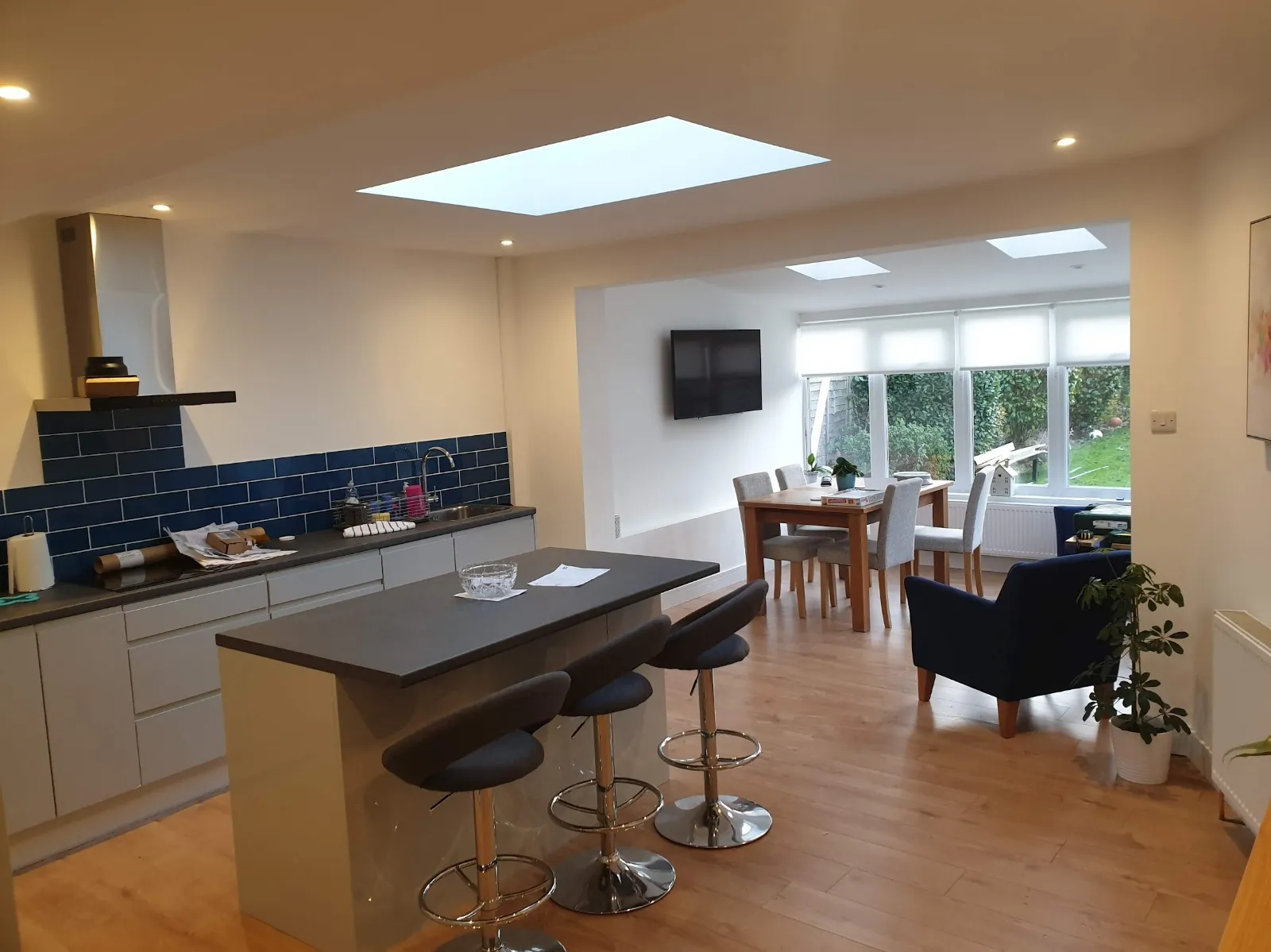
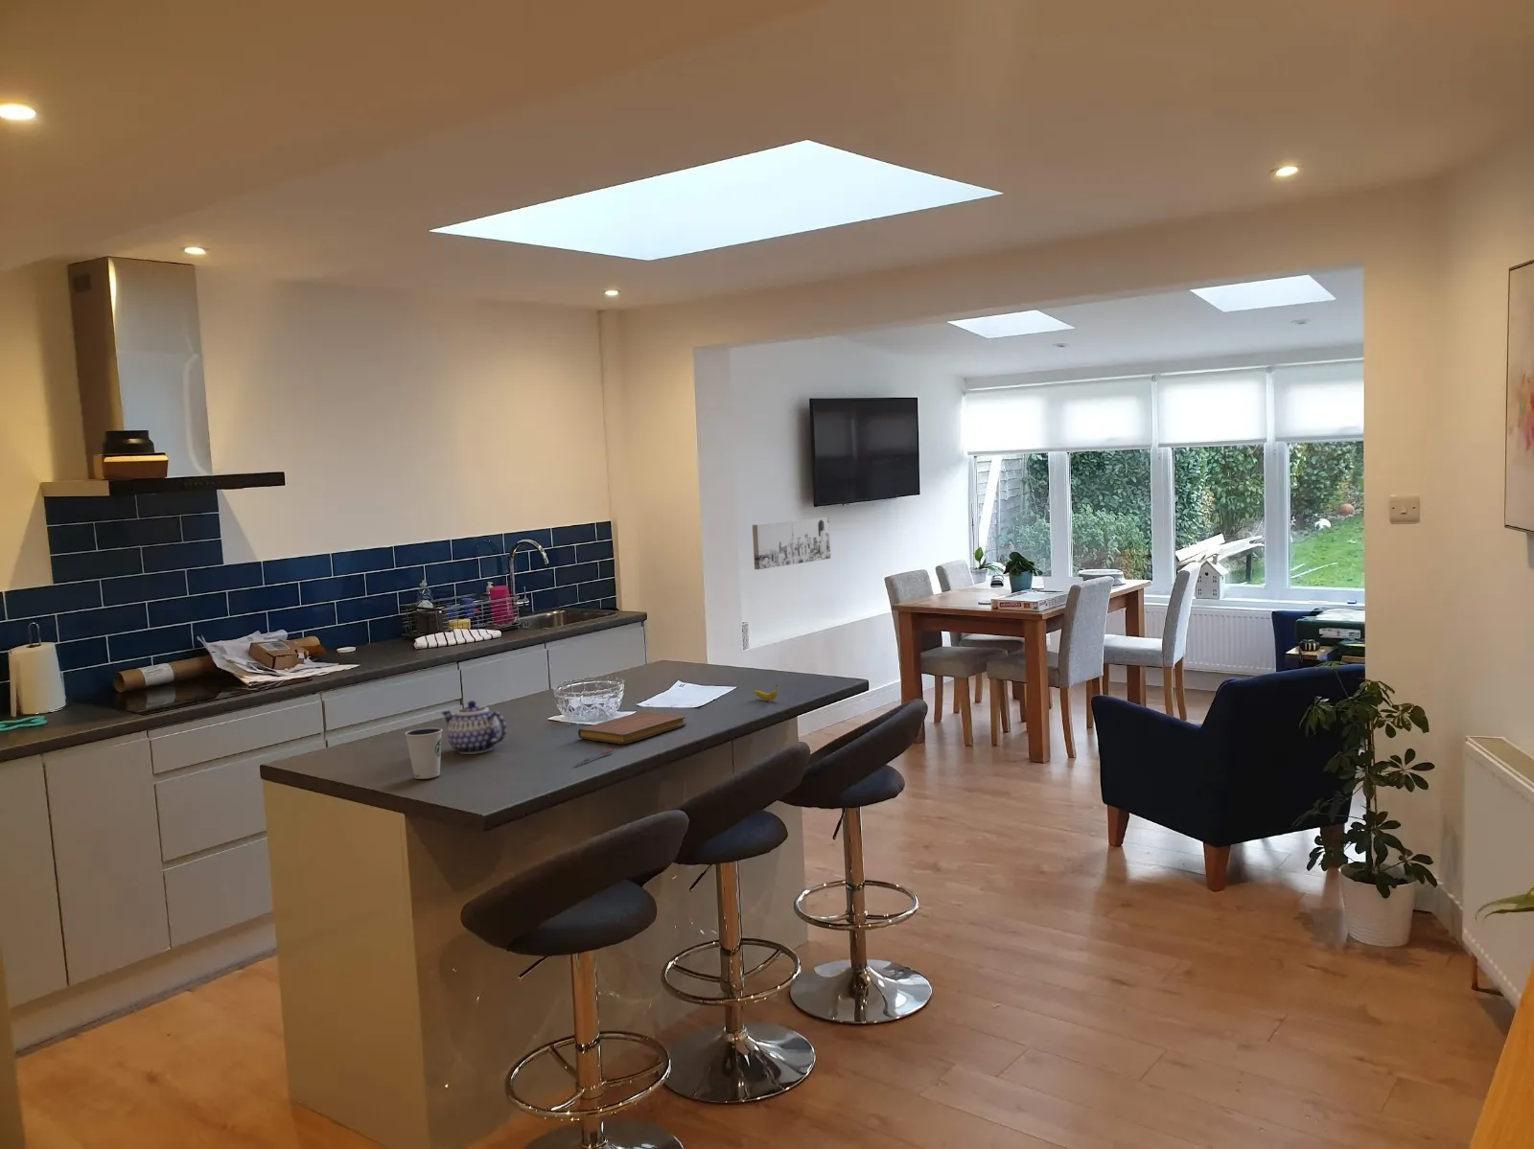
+ pen (594, 757)
+ dixie cup (425, 753)
+ teapot (473, 725)
+ notebook (632, 727)
+ fruit (765, 693)
+ wall art (793, 542)
